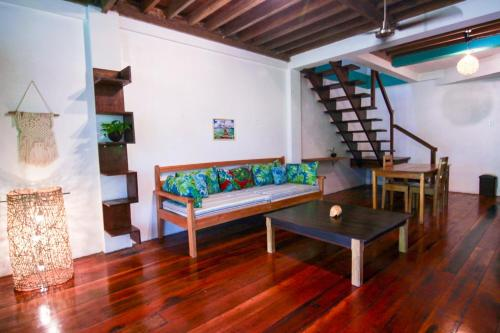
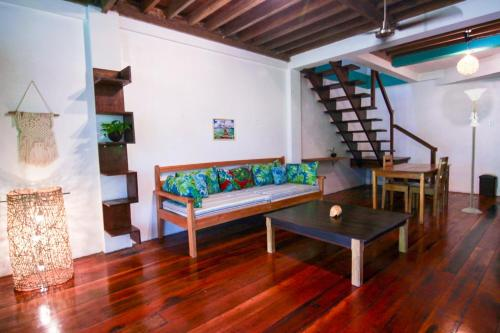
+ floor lamp (473, 151)
